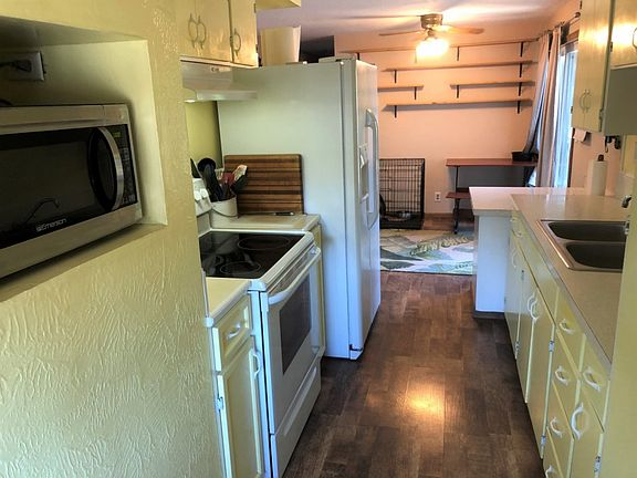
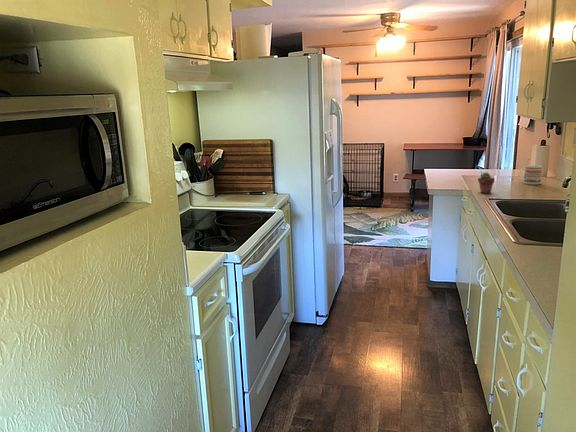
+ potted succulent (486, 182)
+ mug (531, 174)
